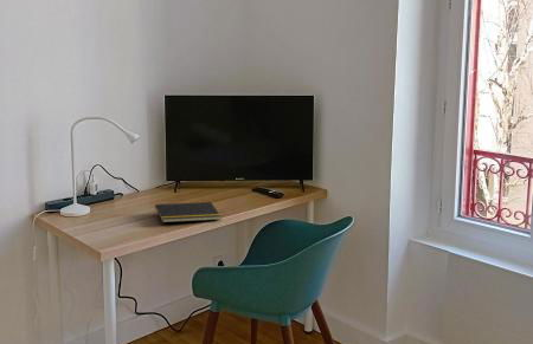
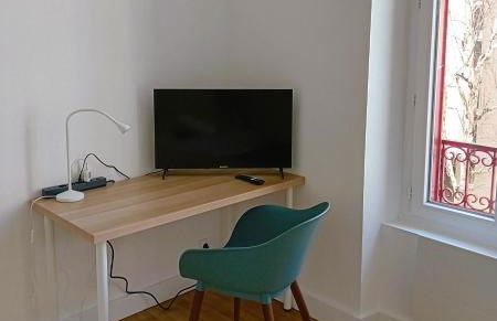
- notepad (187, 212)
